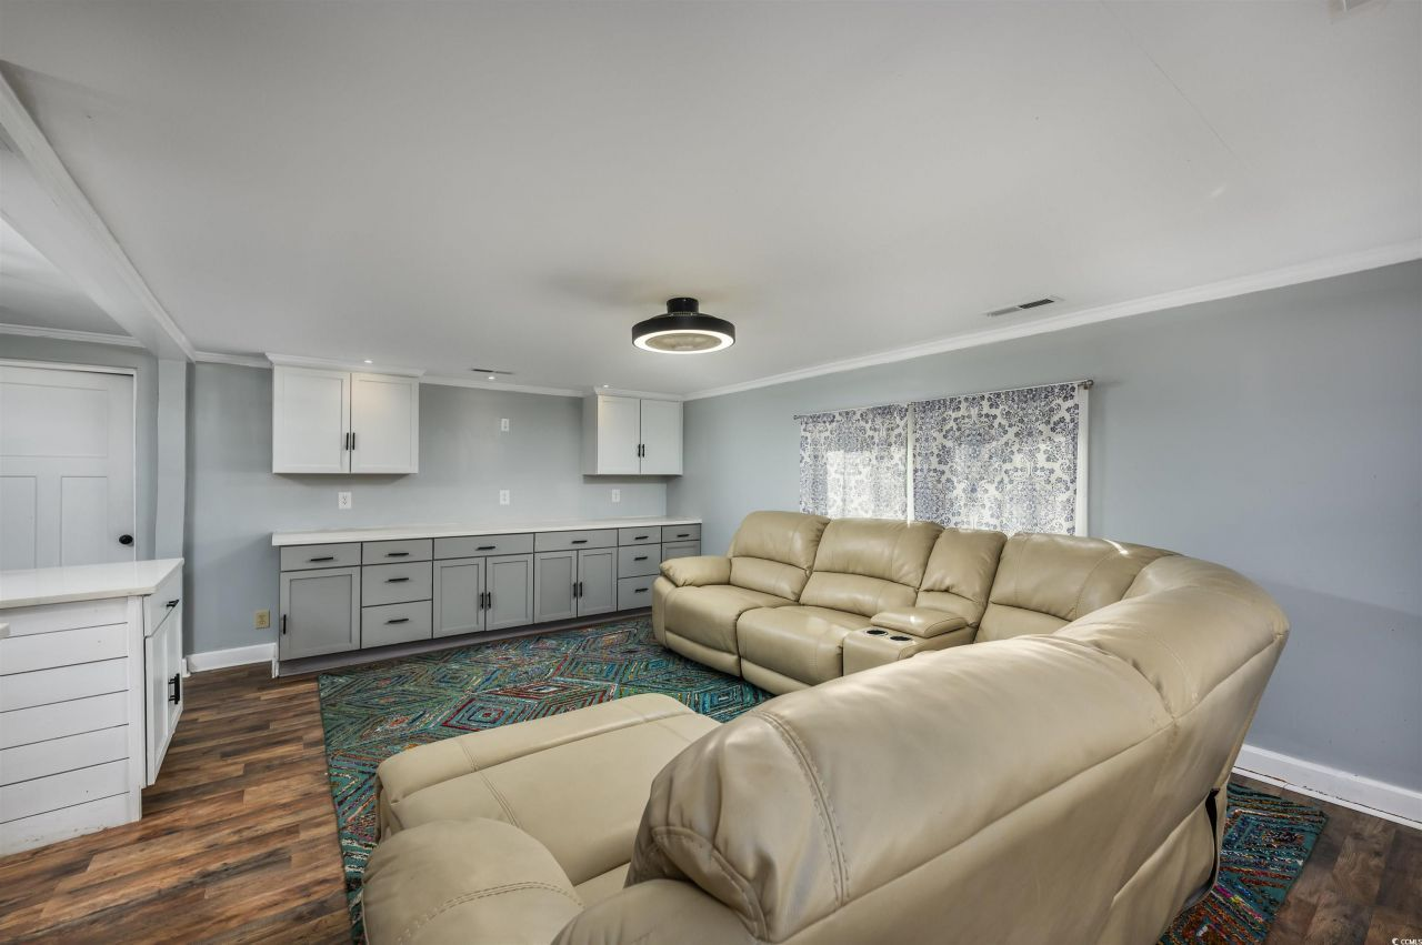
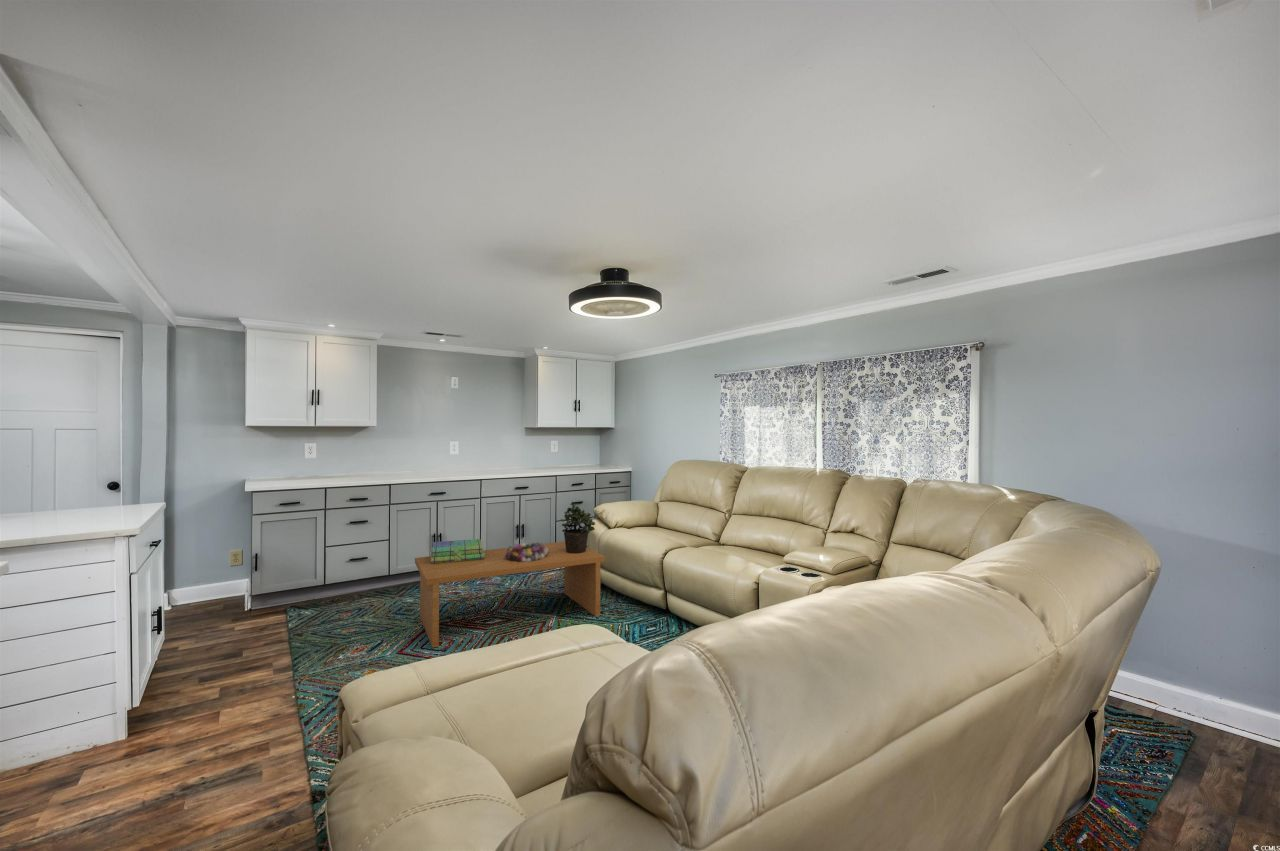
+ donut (526, 549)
+ potted plant (575, 527)
+ coffee table (506, 574)
+ stack of books (457, 550)
